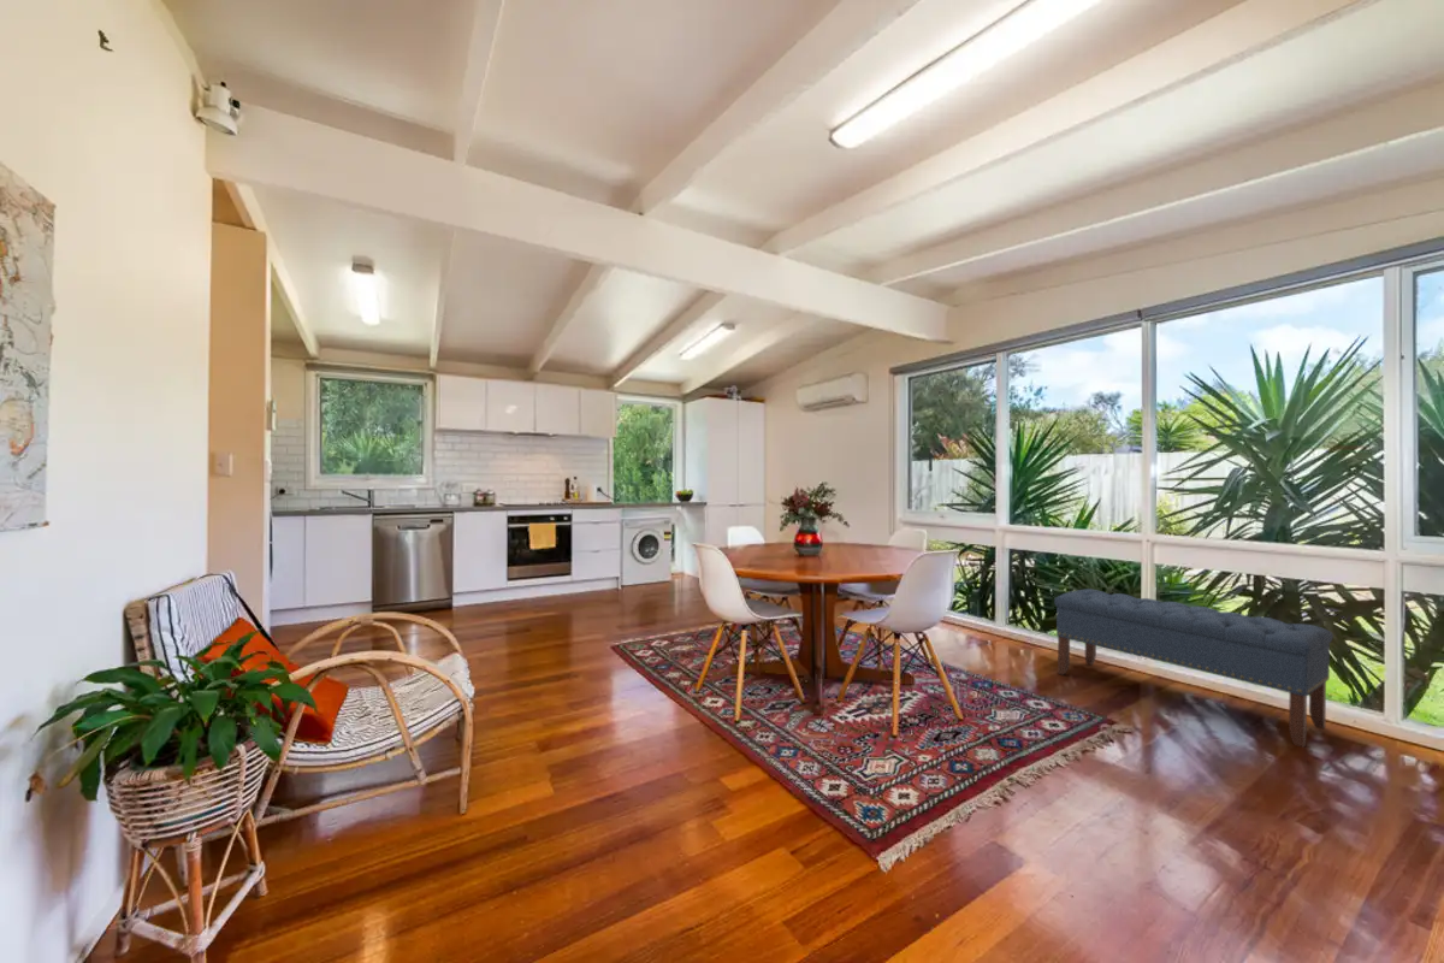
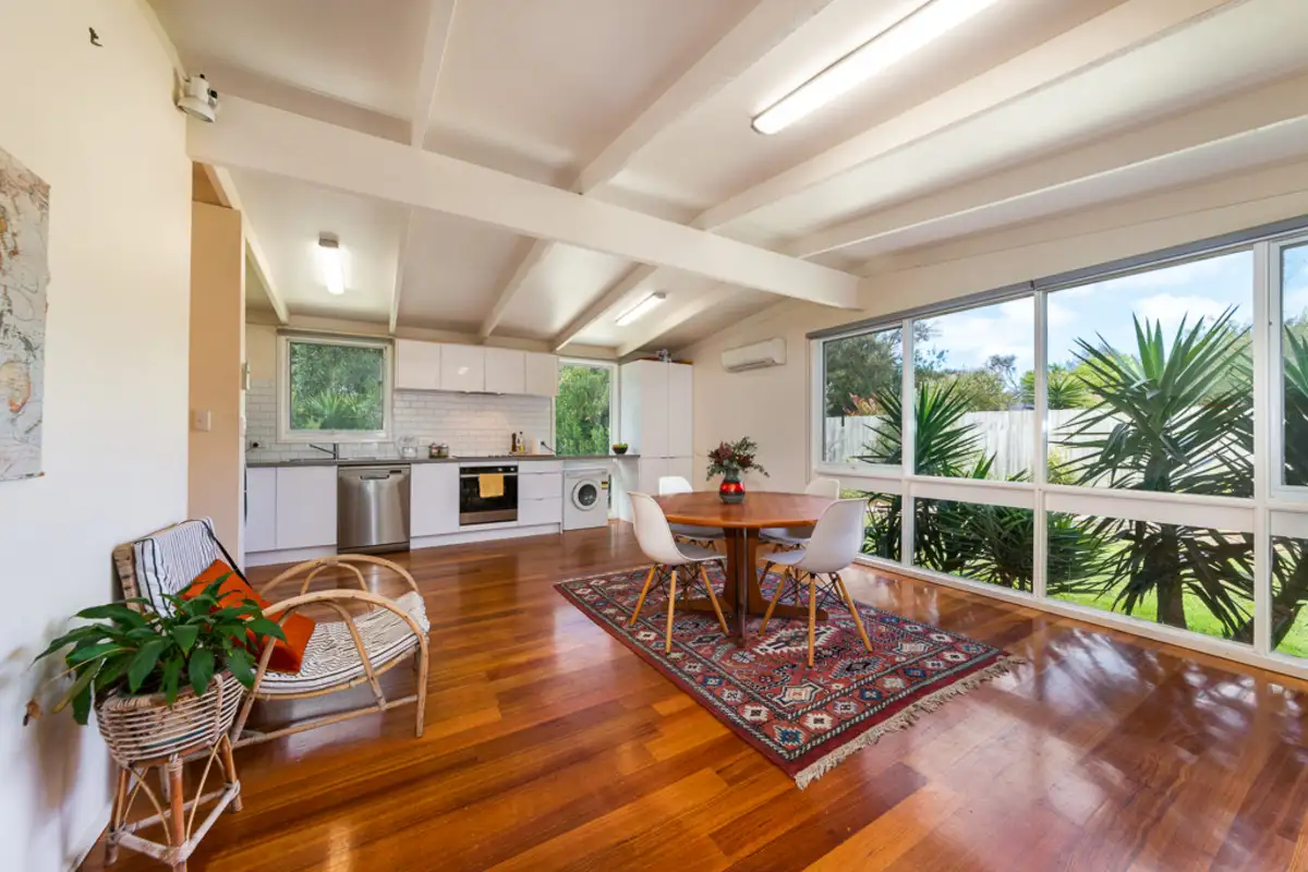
- bench (1176, 651)
